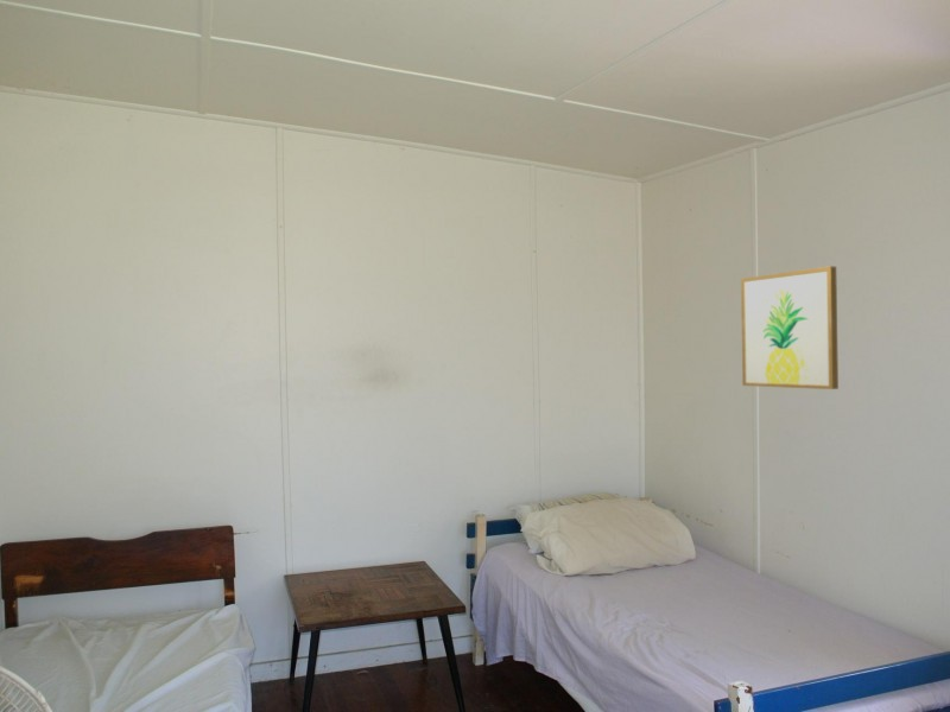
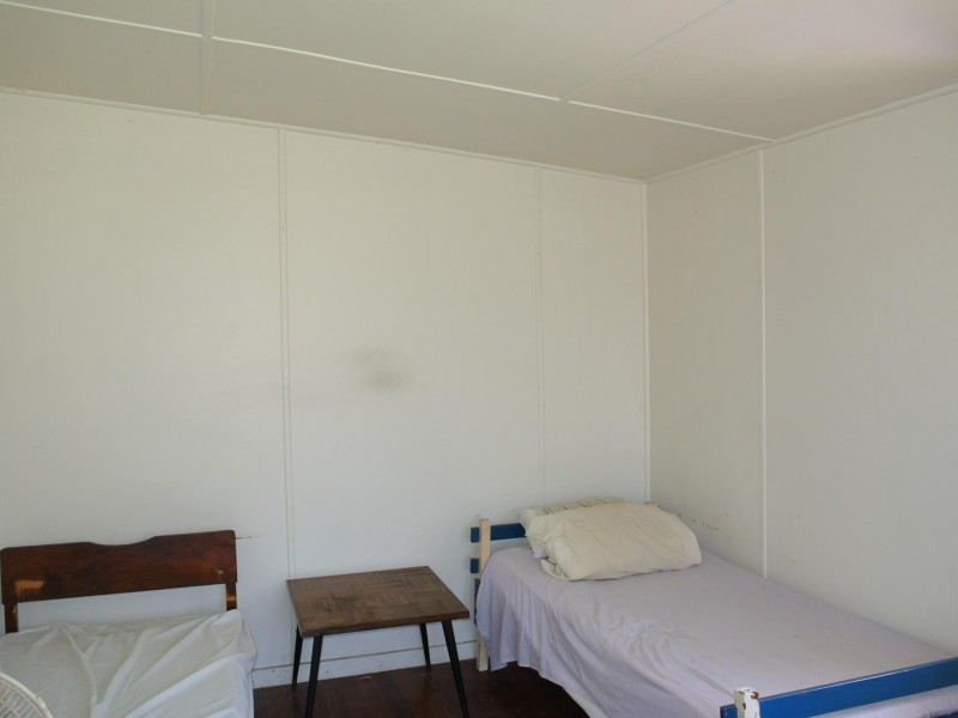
- wall art (786, 330)
